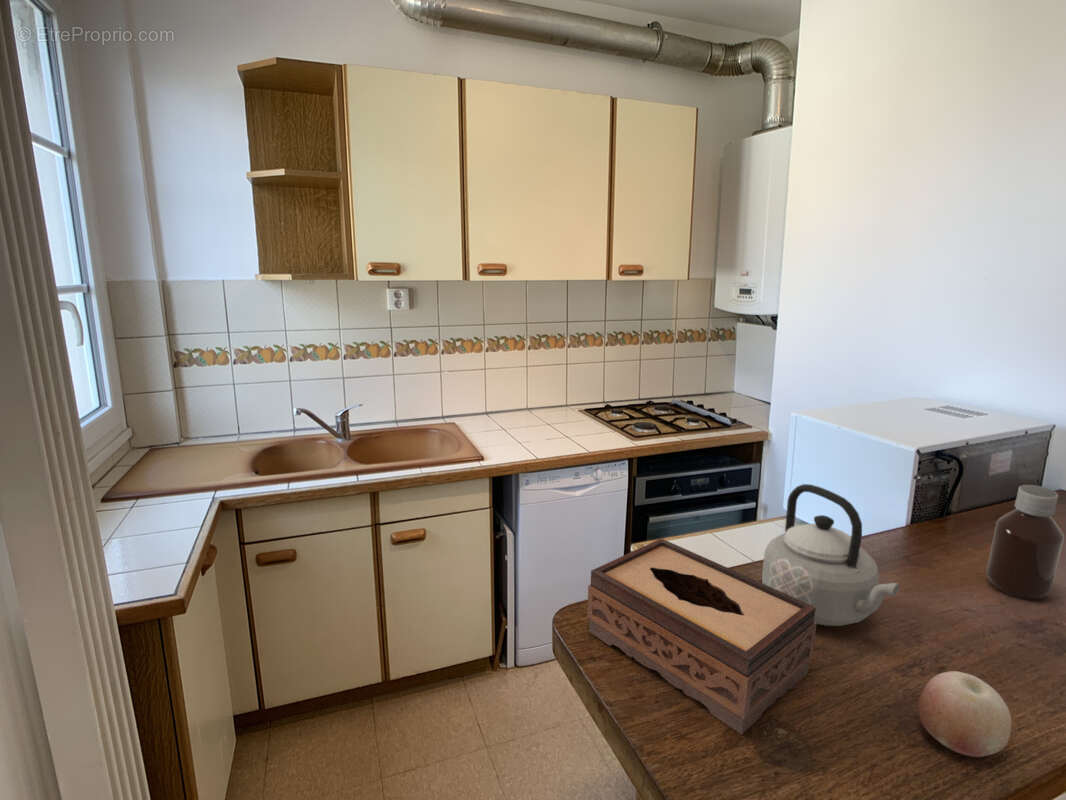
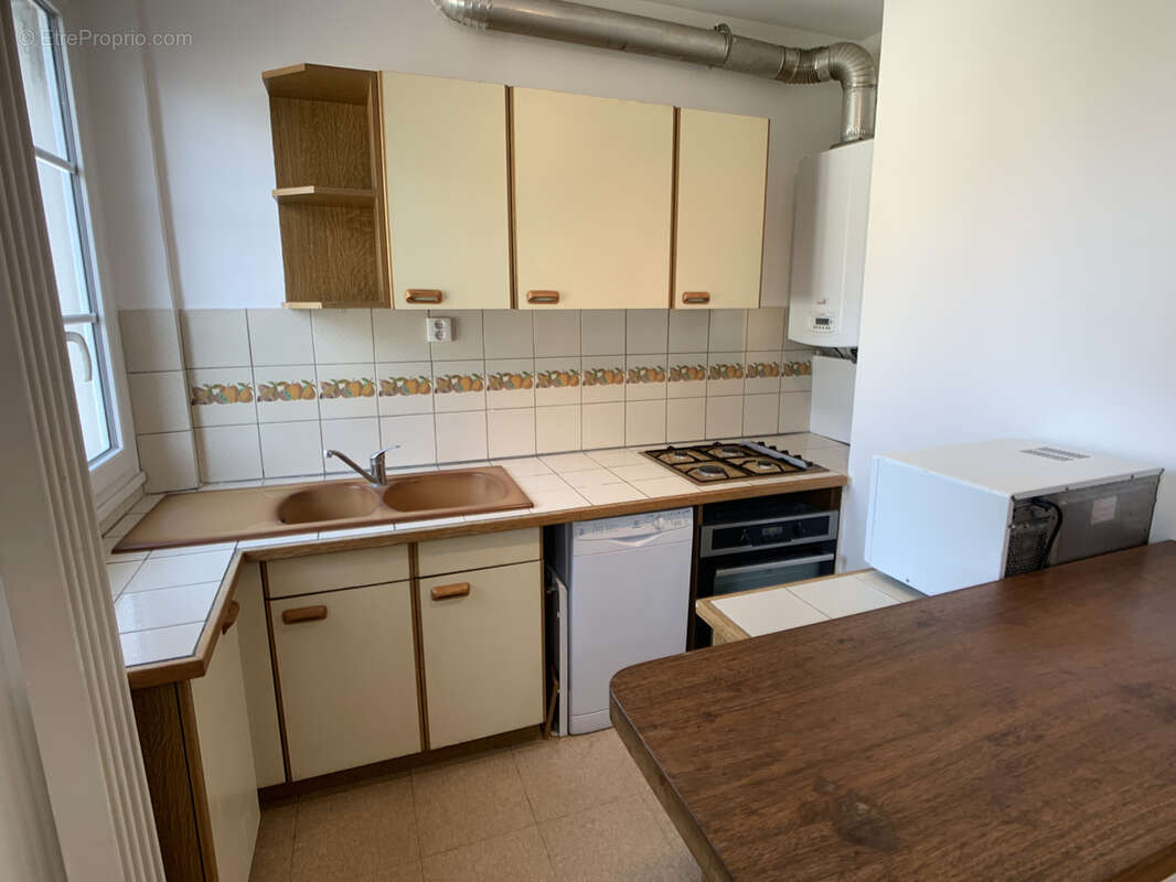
- apple (963, 709)
- teapot (834, 556)
- tissue box (694, 620)
- bottle (1026, 539)
